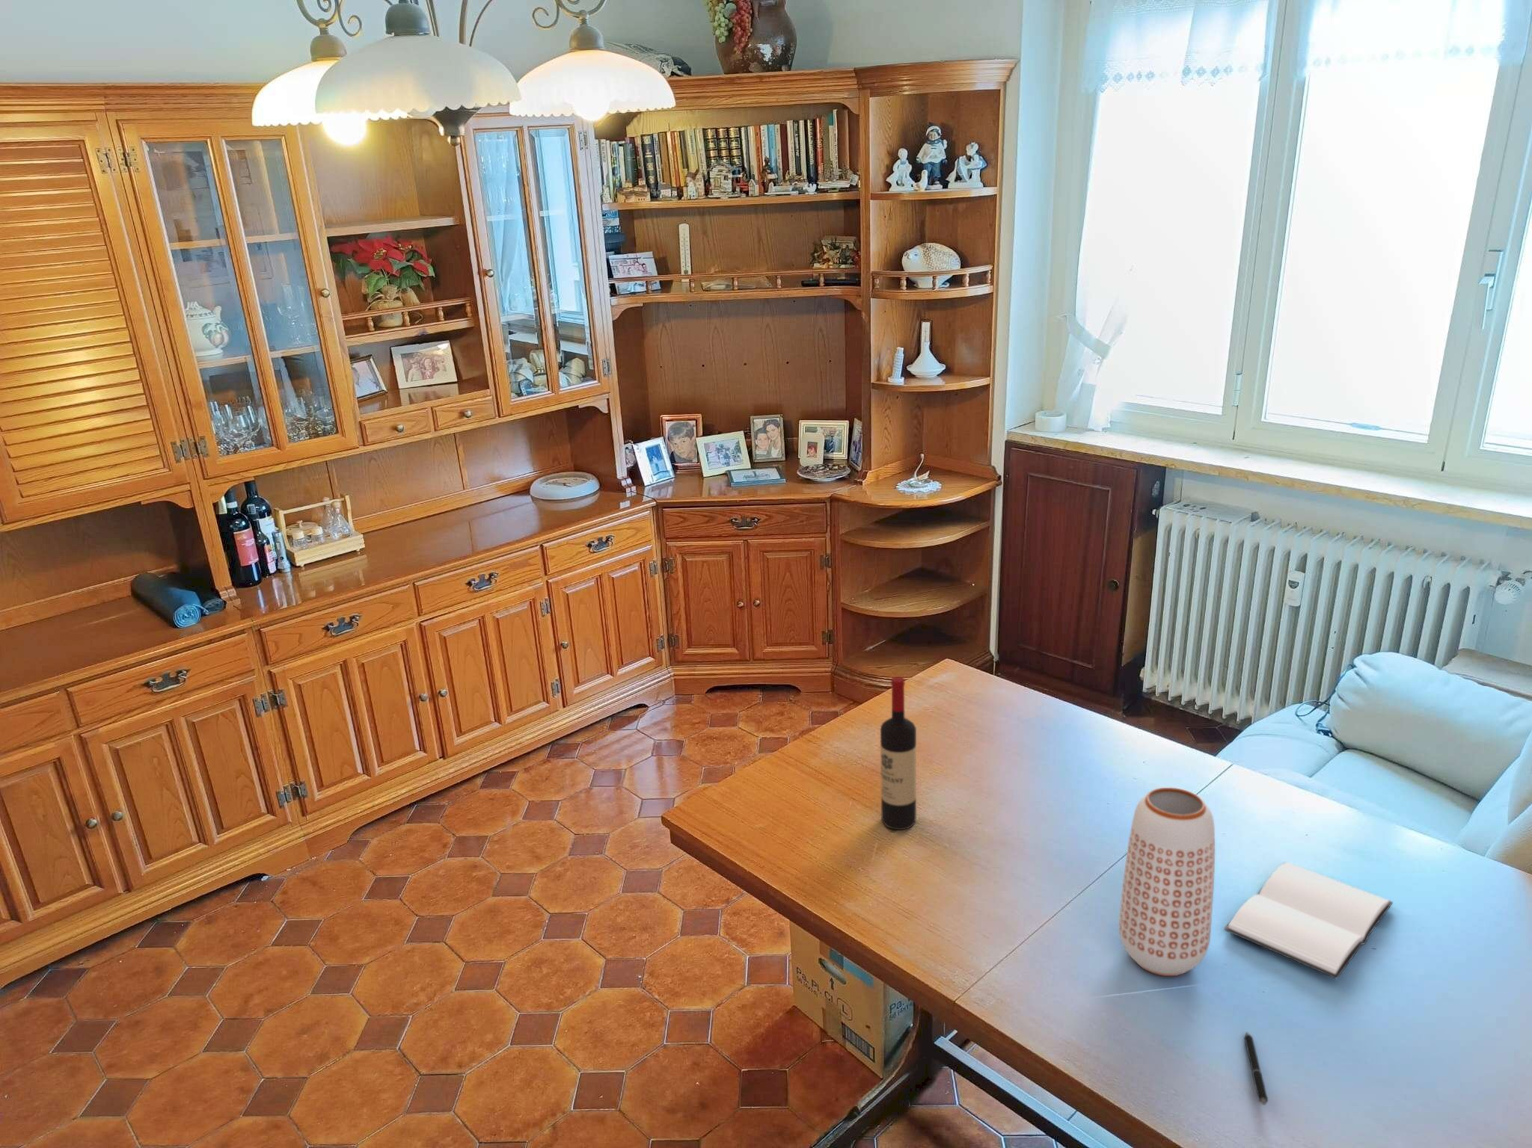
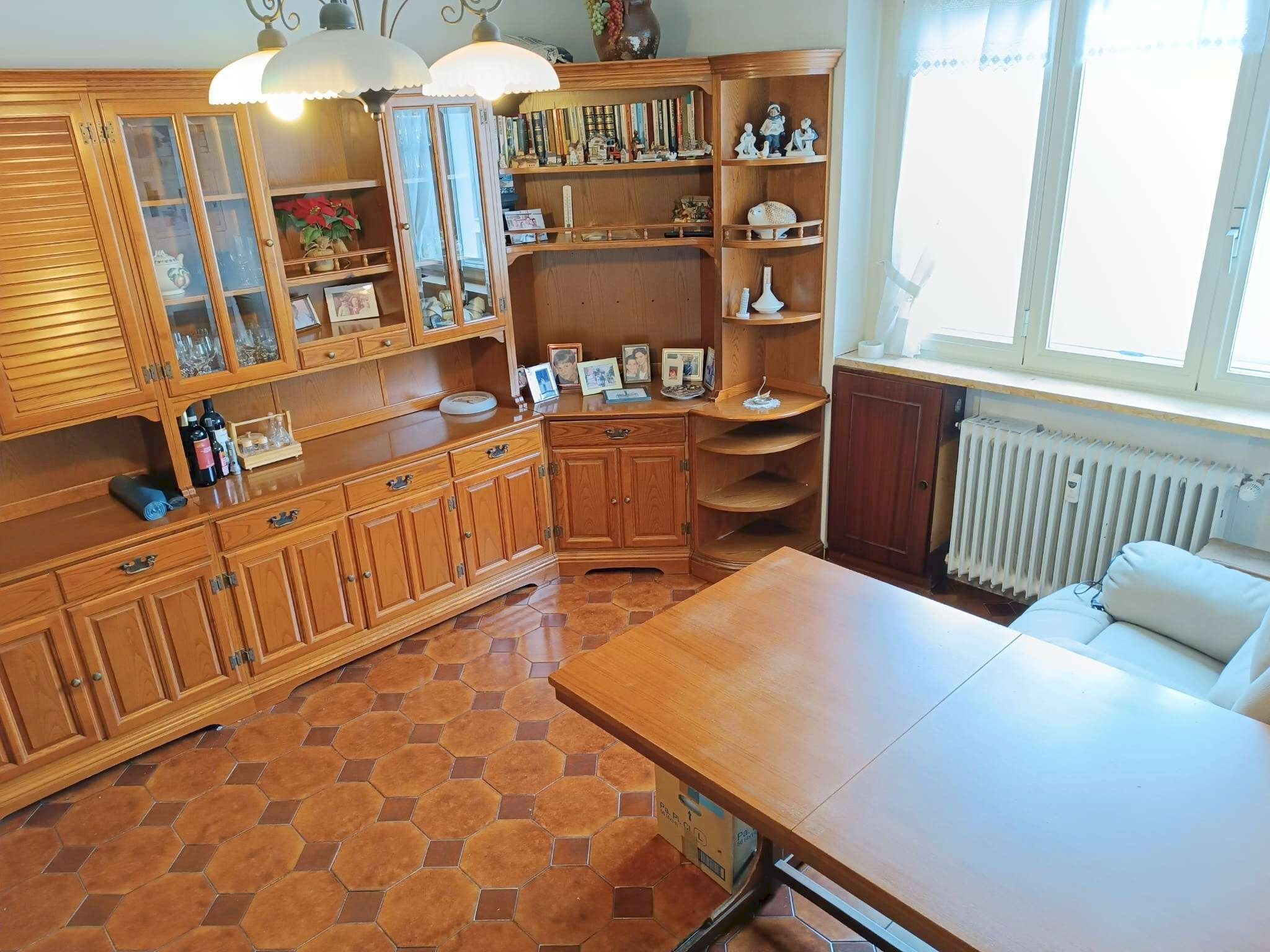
- planter (1168, 882)
- wine bottle (897, 752)
- book (1309, 913)
- pen (1255, 1065)
